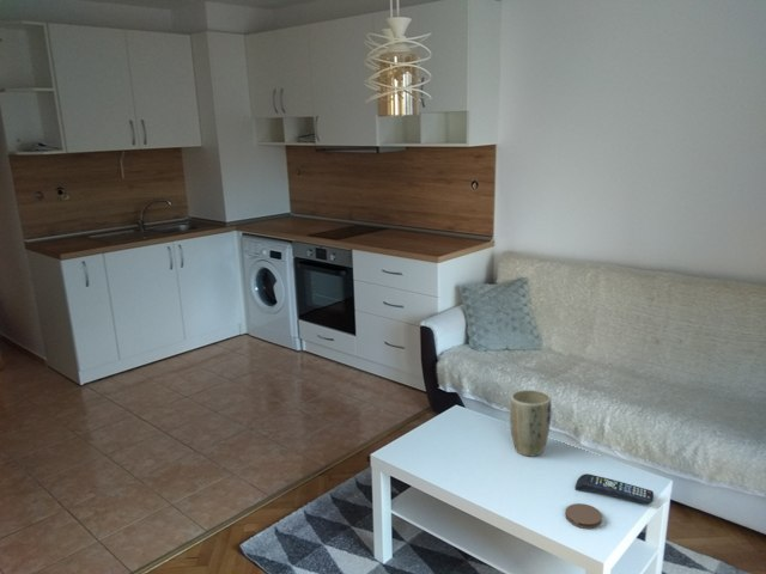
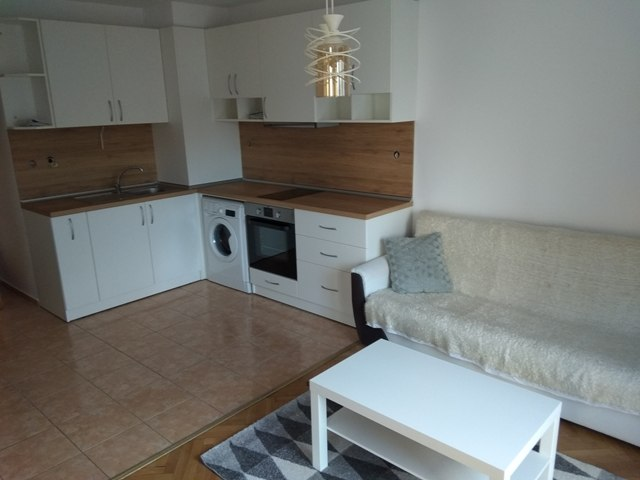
- remote control (613, 488)
- plant pot (530, 423)
- coaster (583, 515)
